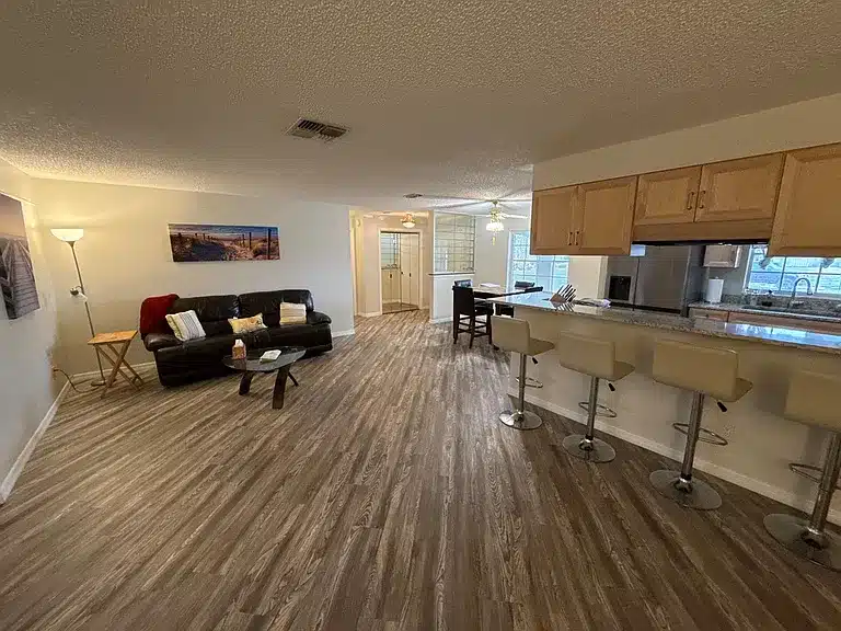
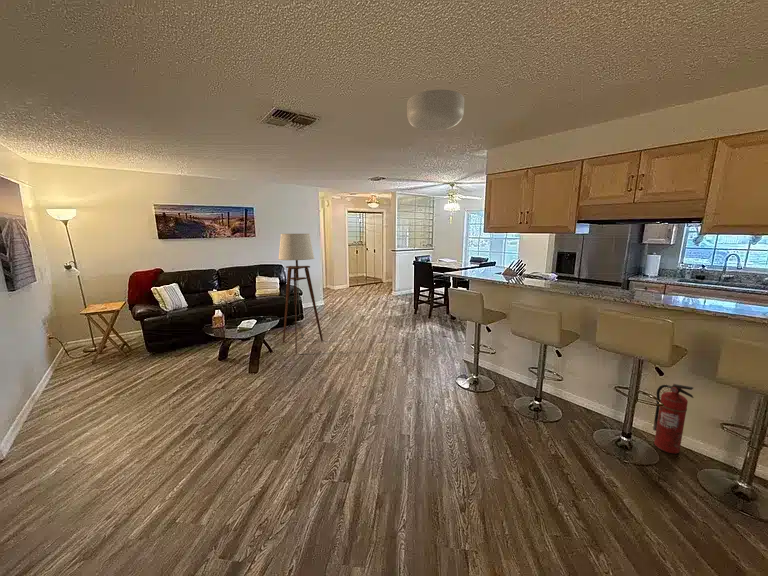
+ fire extinguisher (671, 415)
+ ceiling light (435, 113)
+ floor lamp (298, 289)
